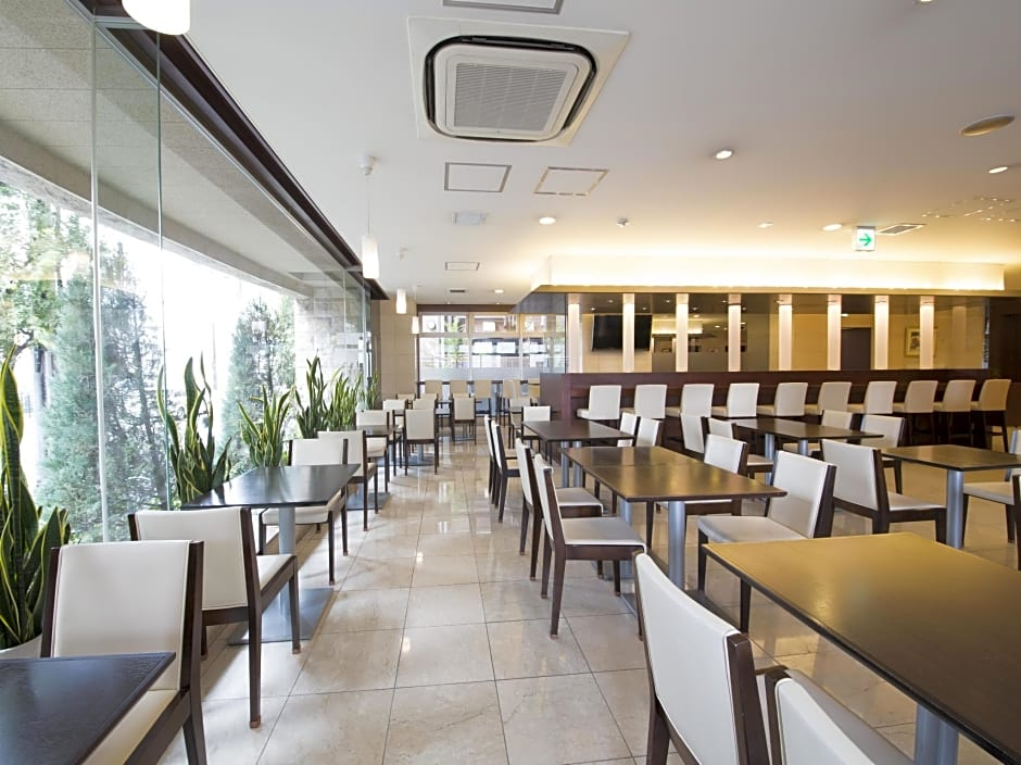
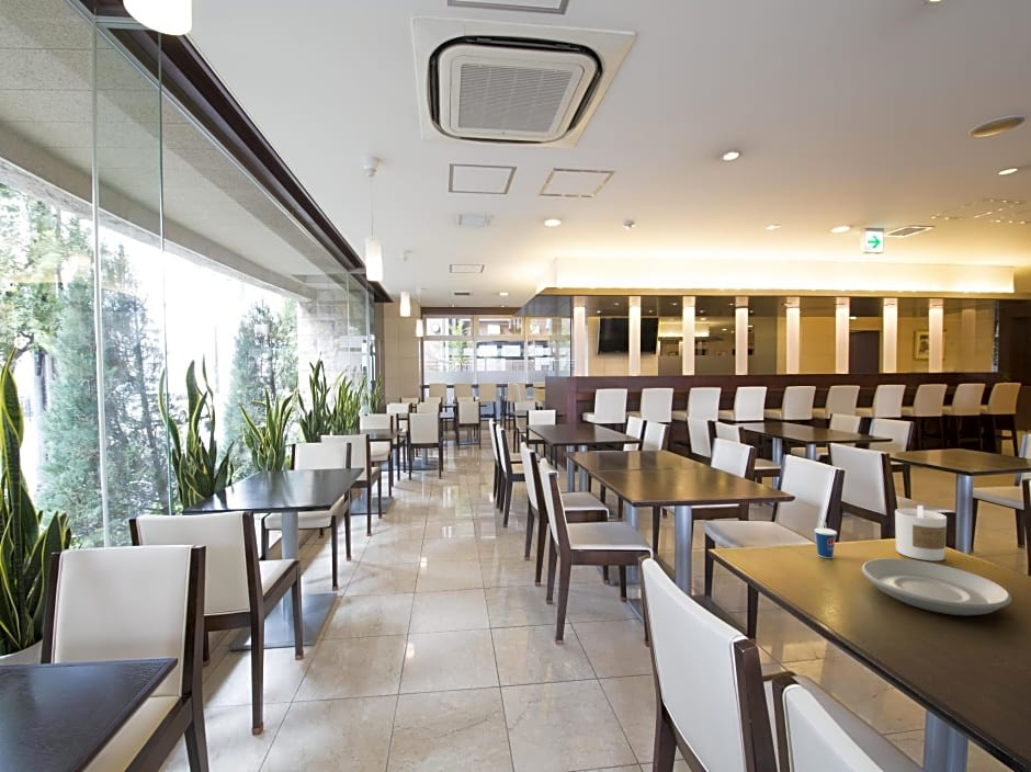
+ candle (919, 530)
+ cup (825, 536)
+ plate (930, 588)
